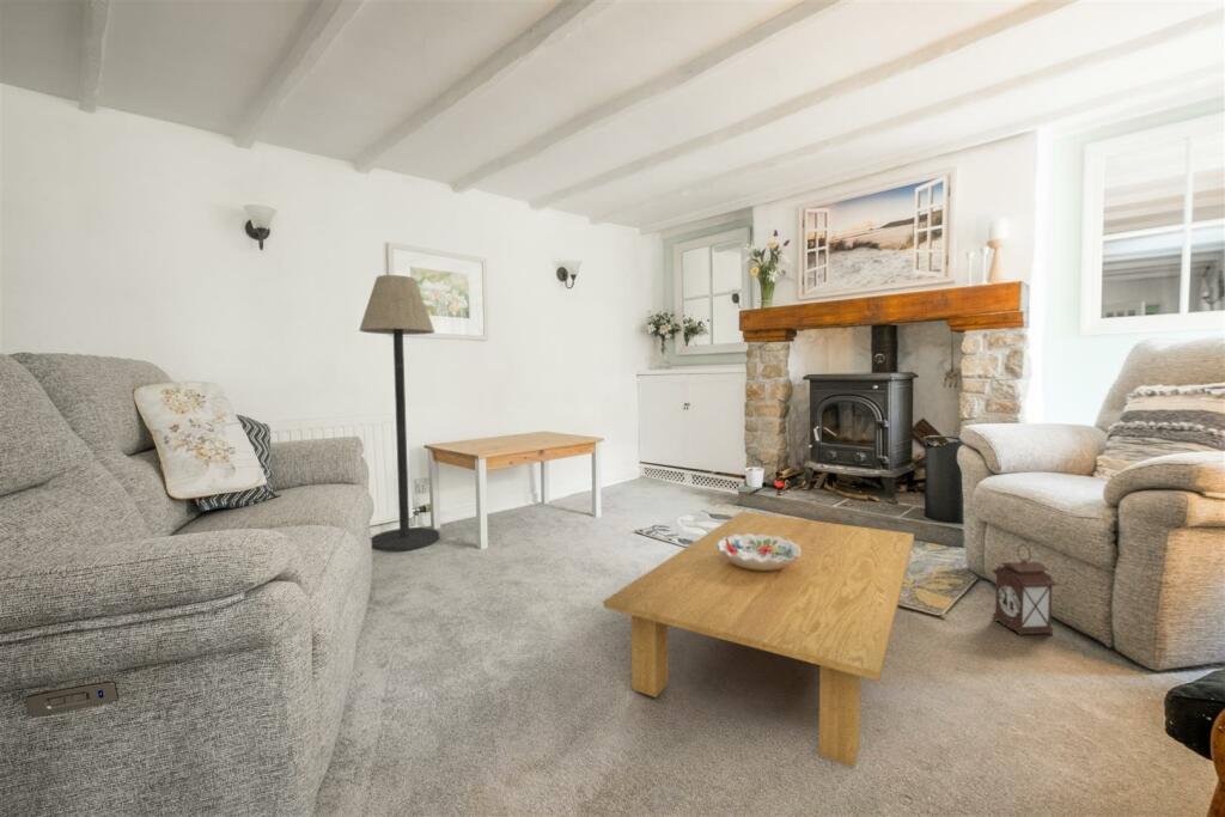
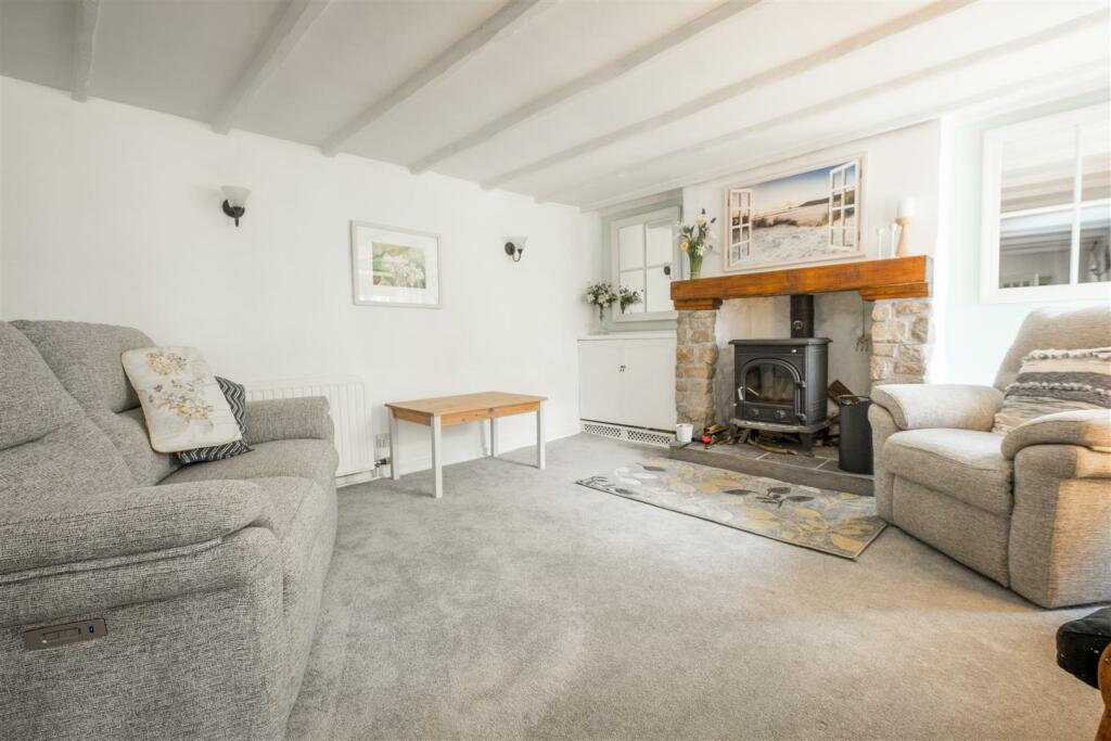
- decorative bowl (757, 554)
- coffee table (784, 600)
- lantern (1023, 586)
- floor lamp (400, 410)
